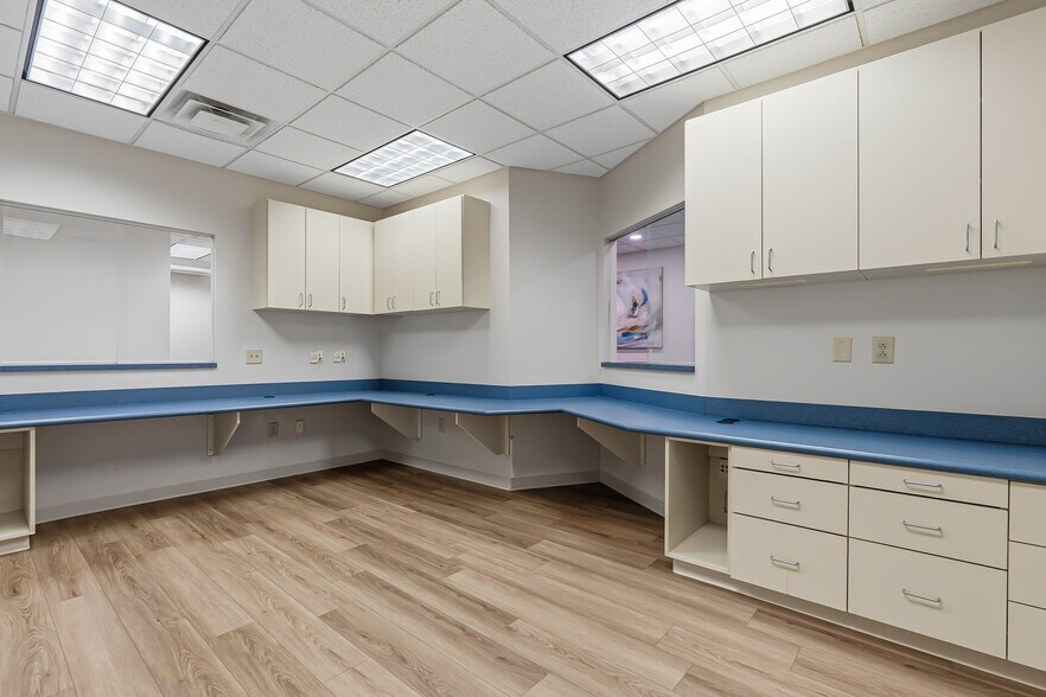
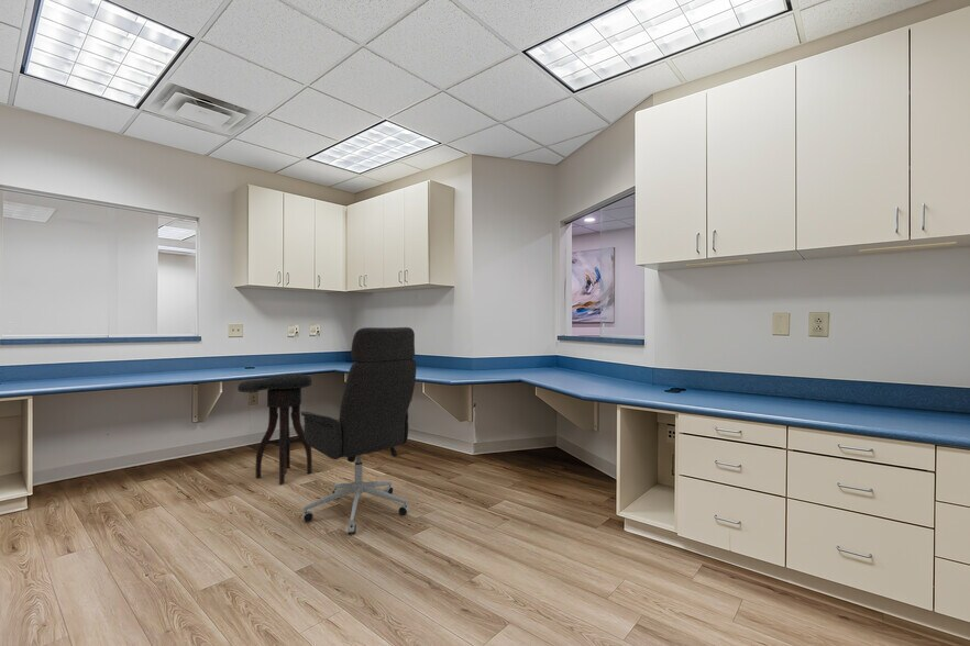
+ office chair (361, 420)
+ stool (279, 425)
